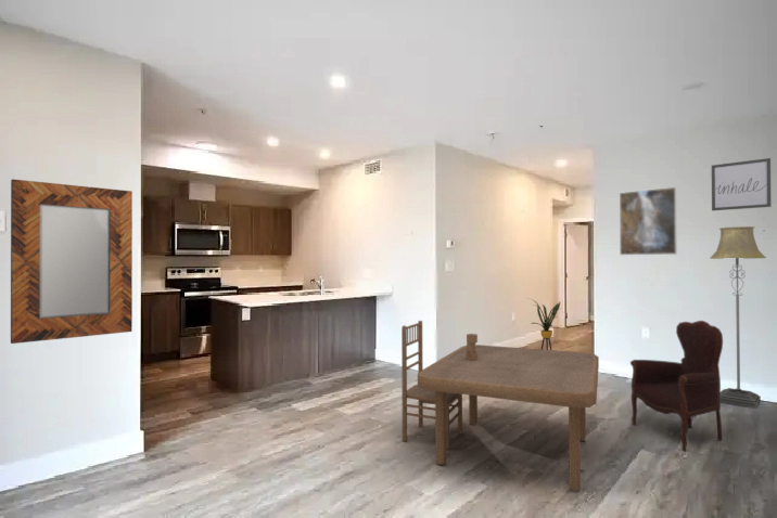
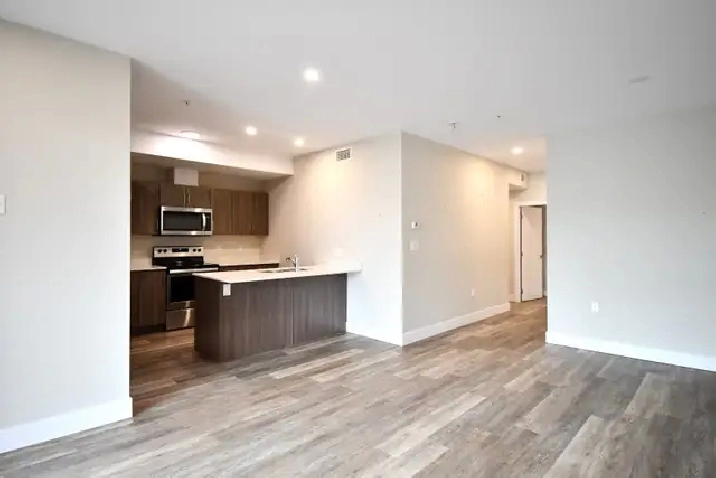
- armchair (679, 377)
- house plant (545, 324)
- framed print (647, 222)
- floor lamp (737, 314)
- wall art (740, 185)
- home mirror (76, 261)
- dining table (495, 387)
